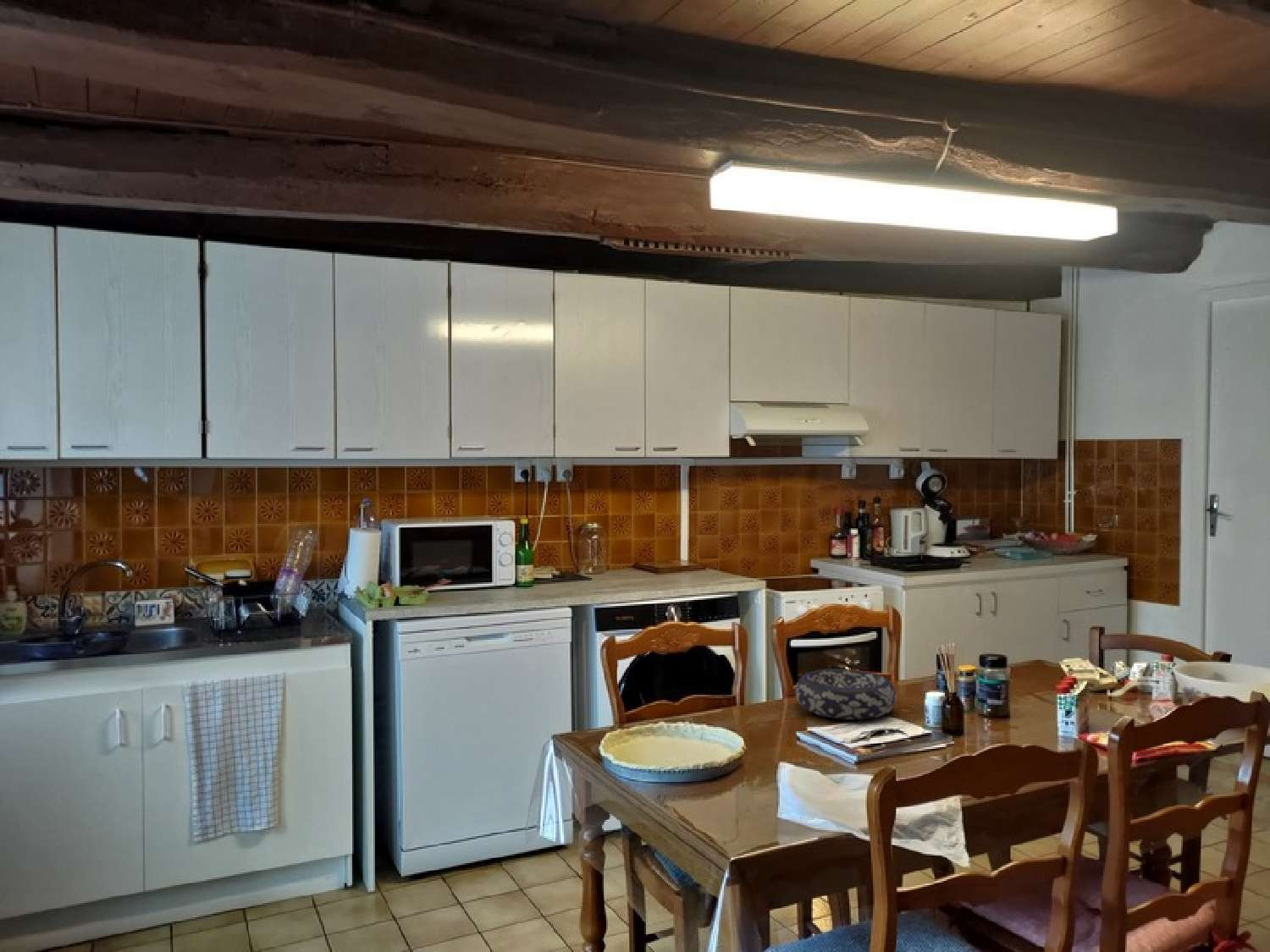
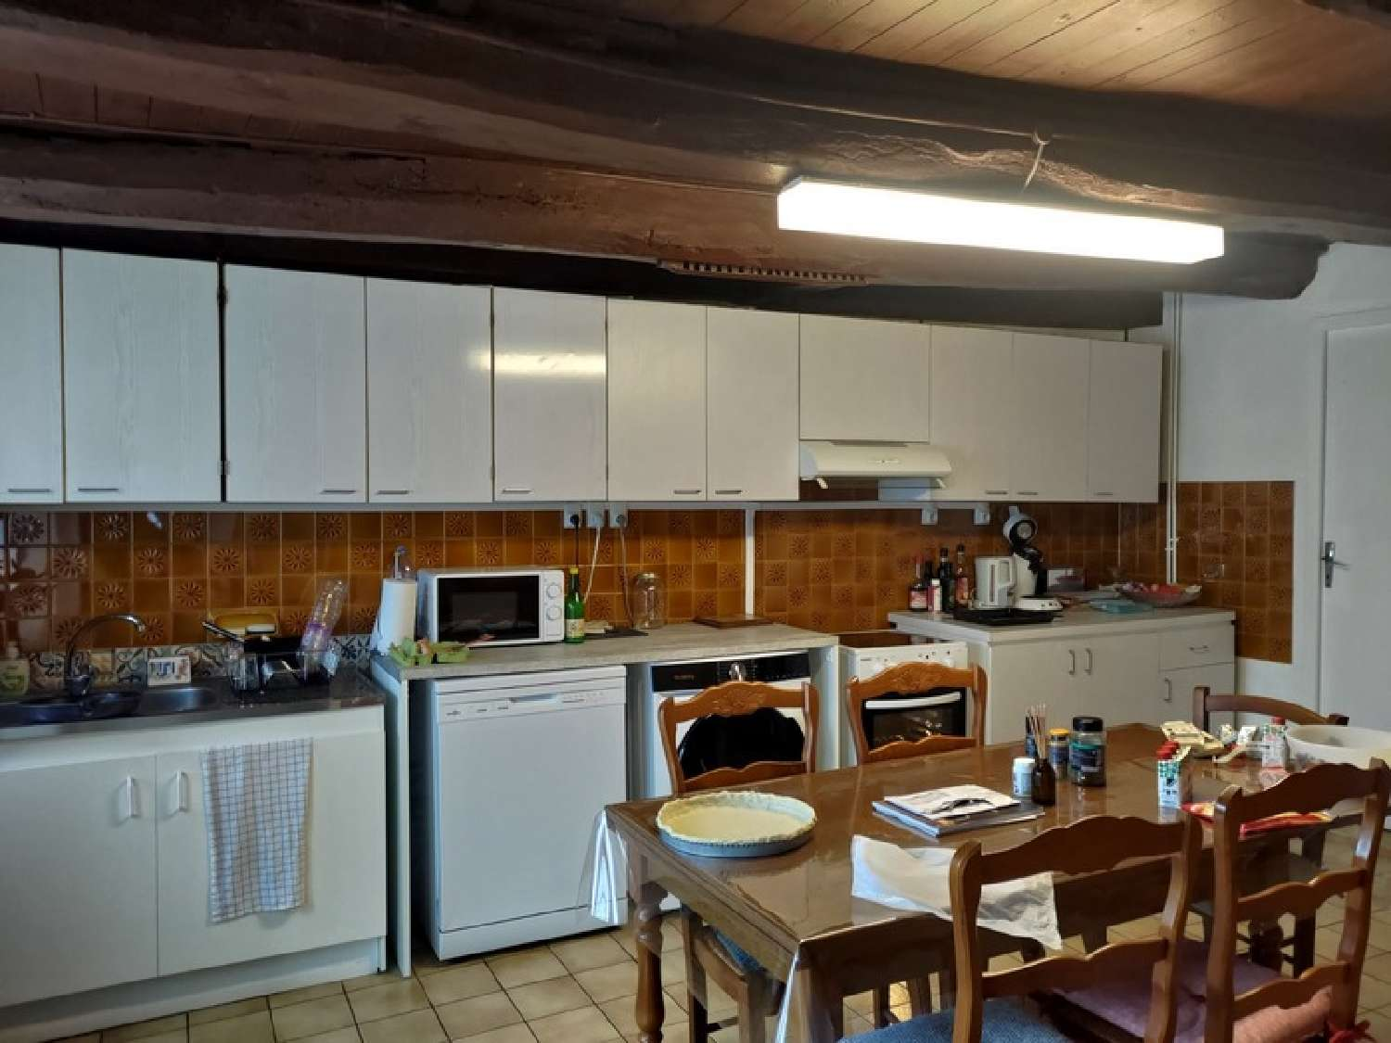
- decorative bowl (845, 694)
